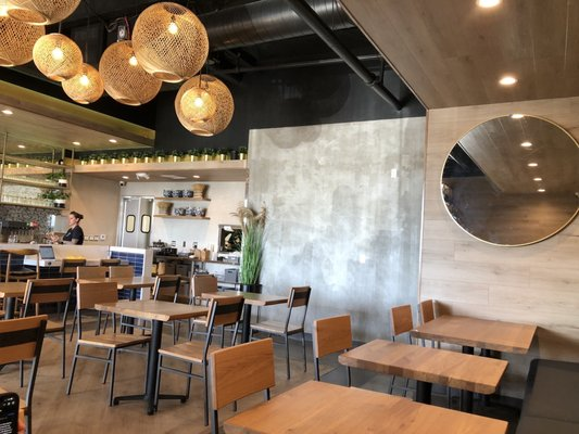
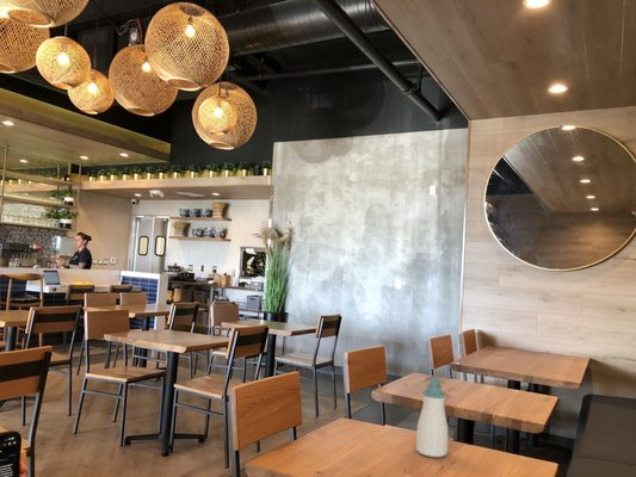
+ soap bottle (432, 415)
